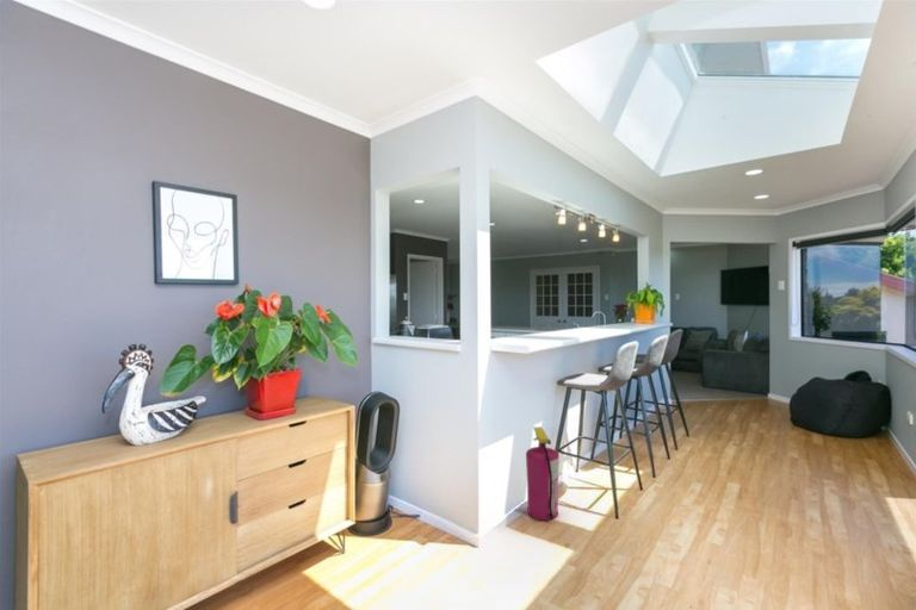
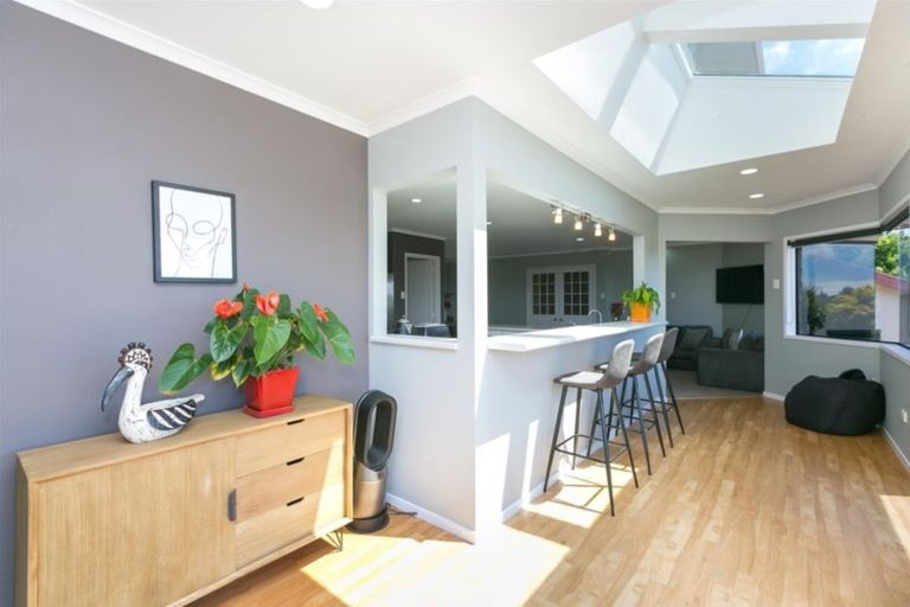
- fire extinguisher (543, 473)
